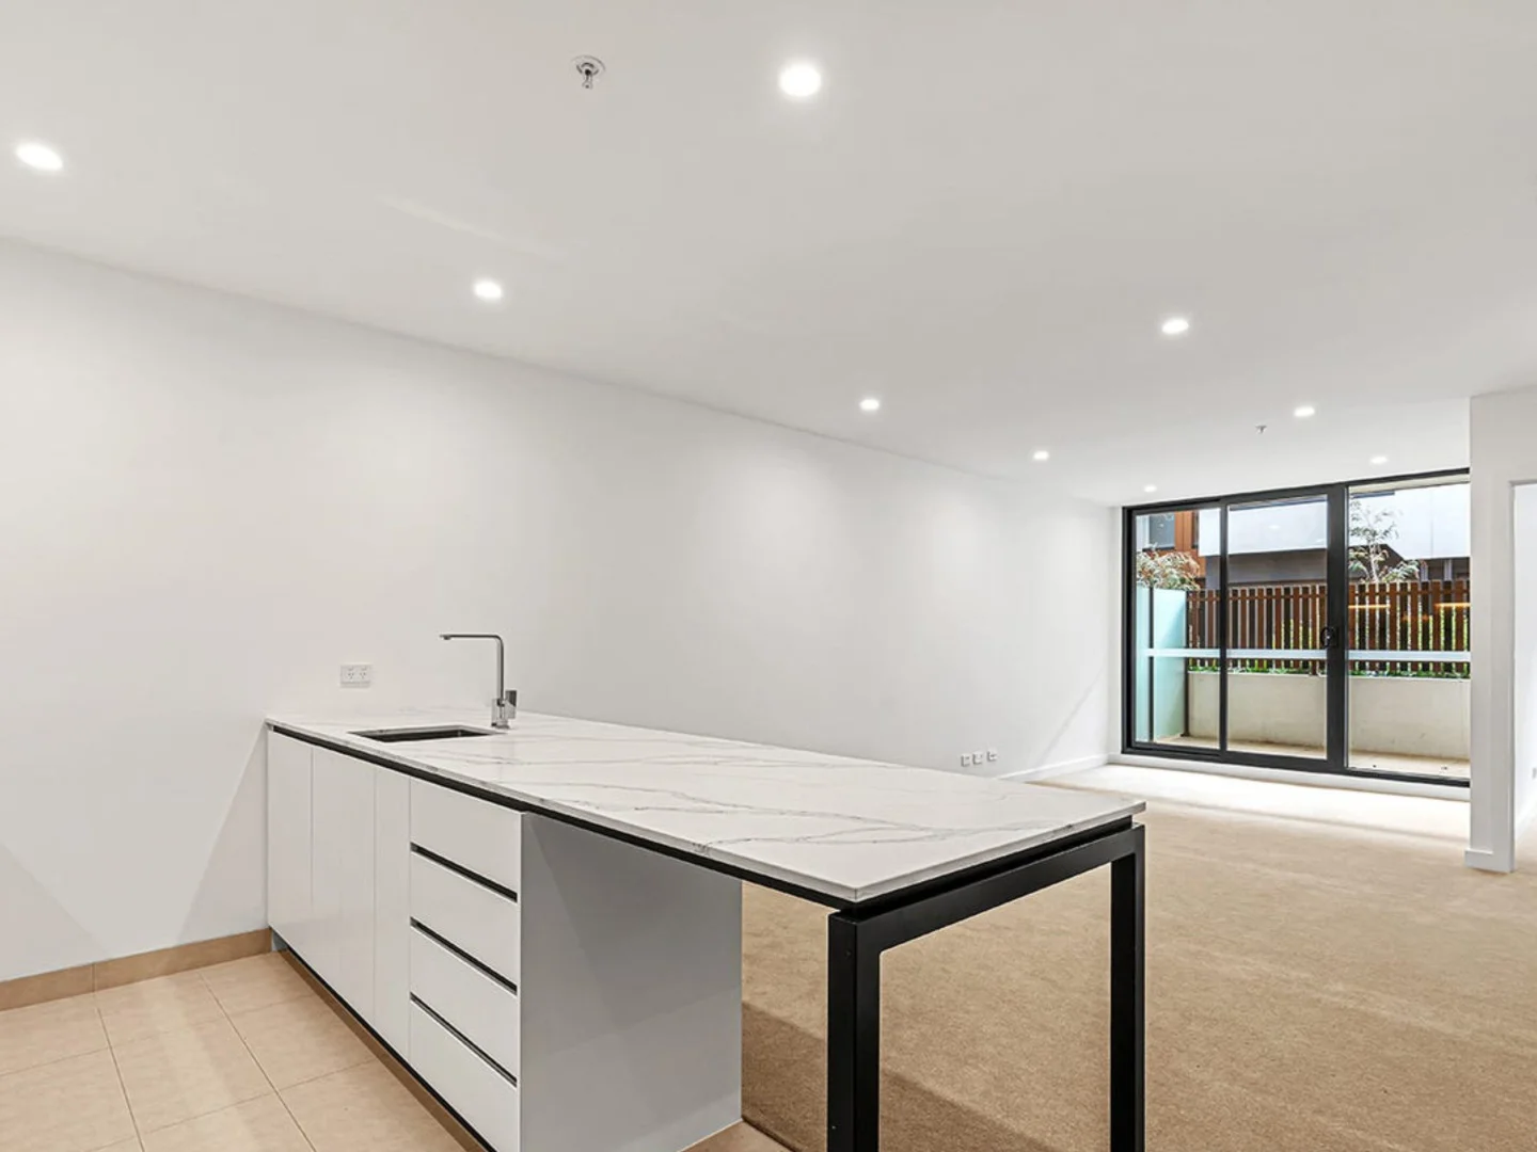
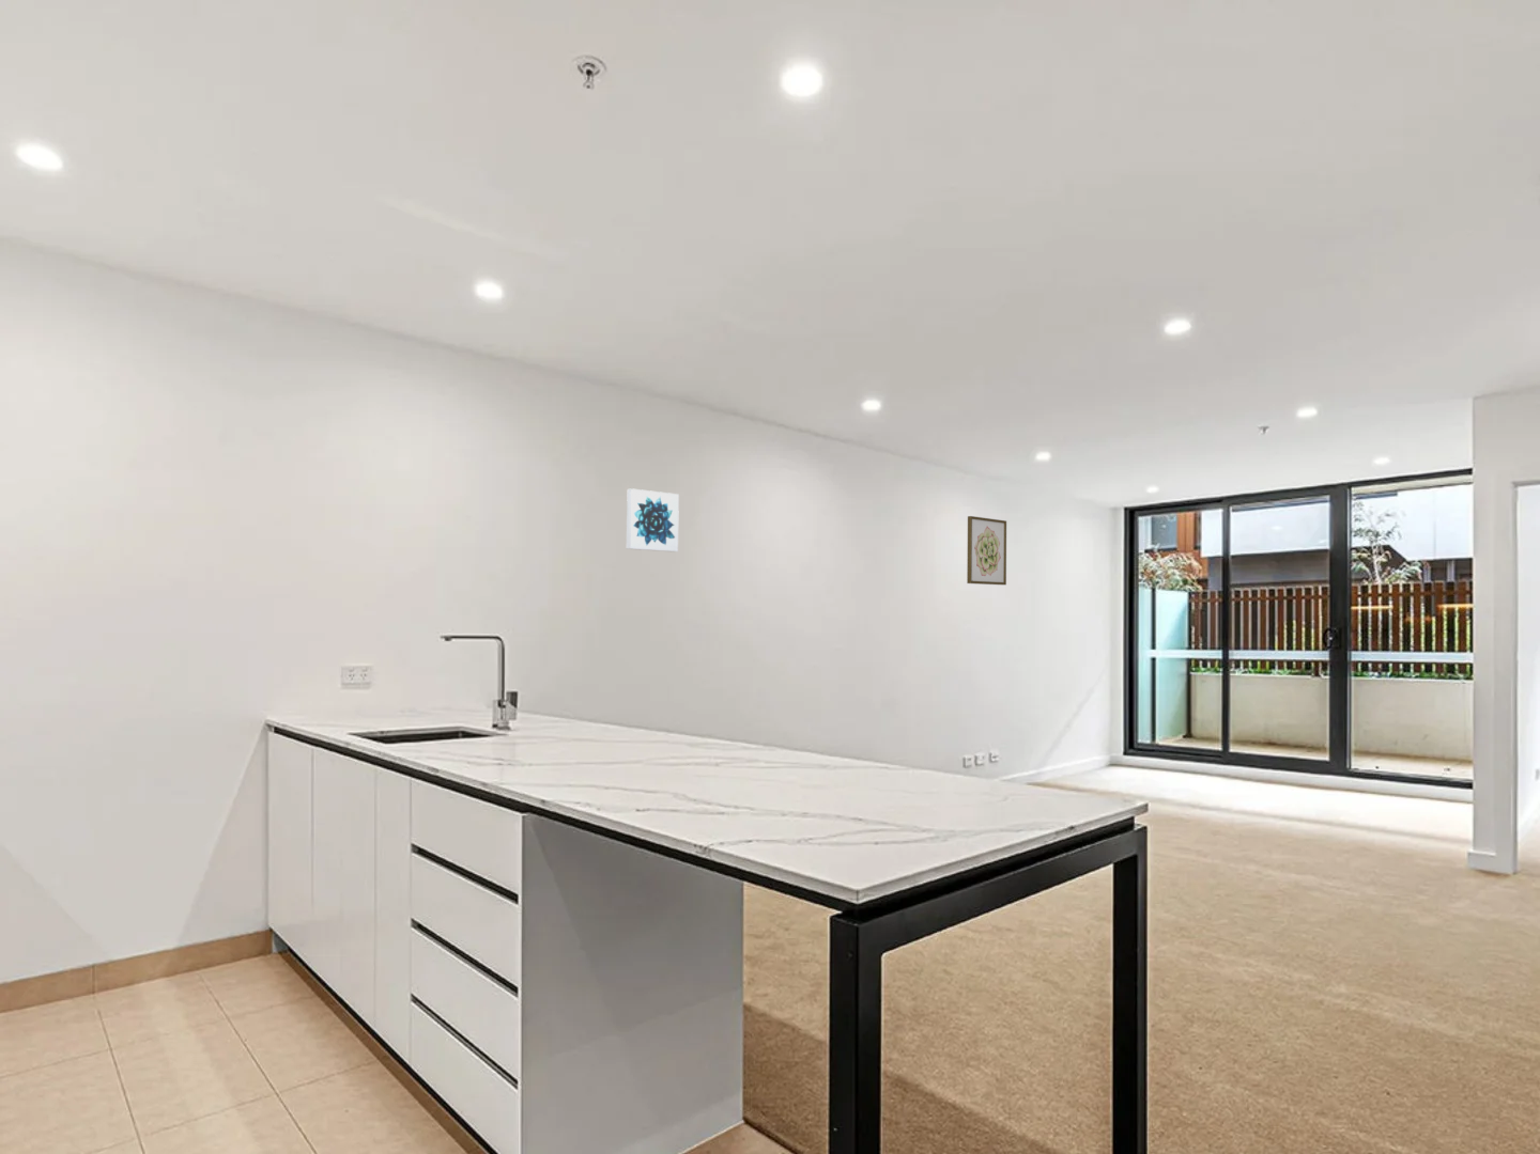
+ wall art (652, 520)
+ wall art (987, 552)
